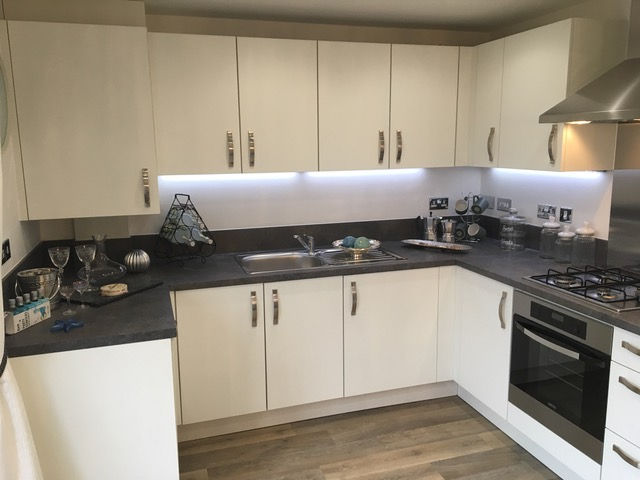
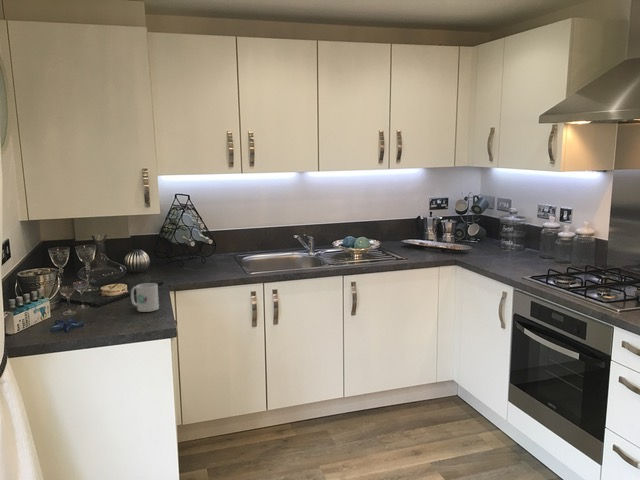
+ mug (143, 296)
